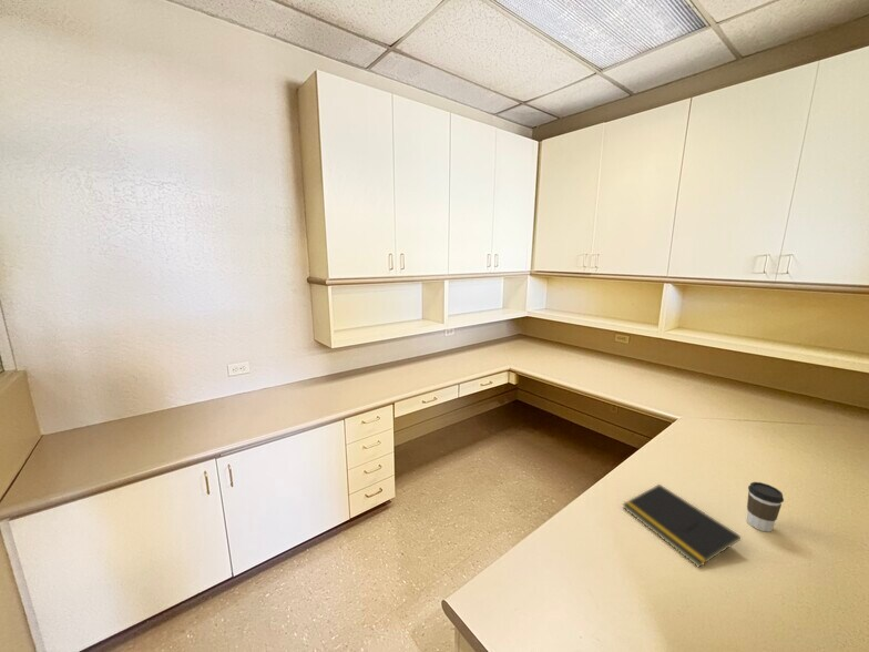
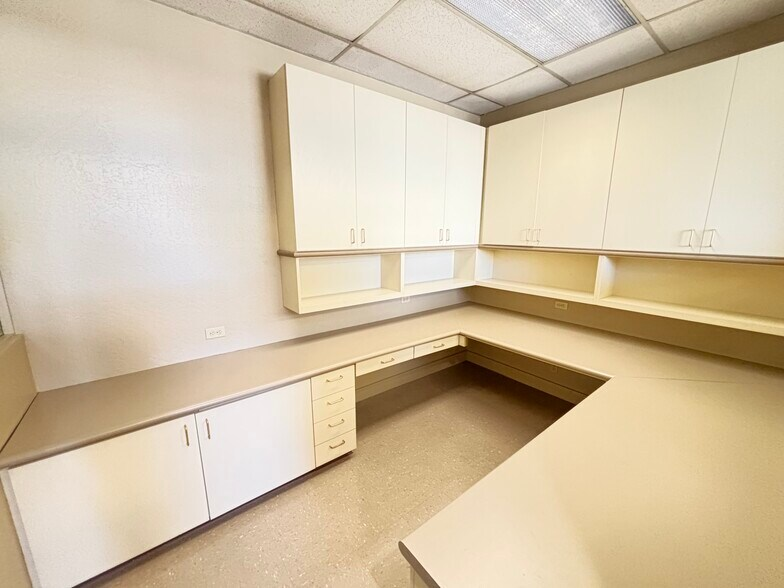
- notepad (676, 520)
- coffee cup (763, 507)
